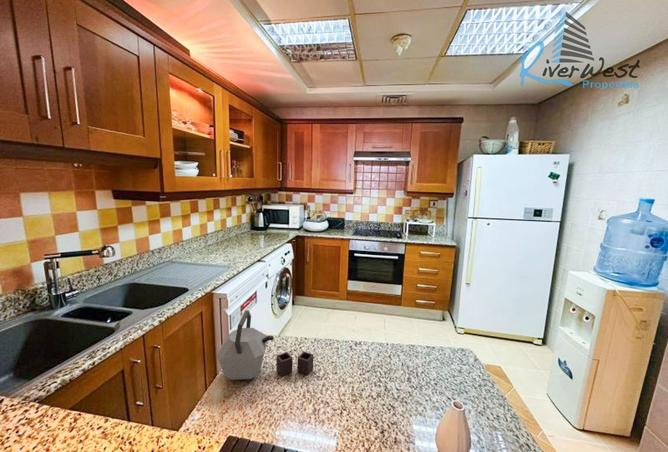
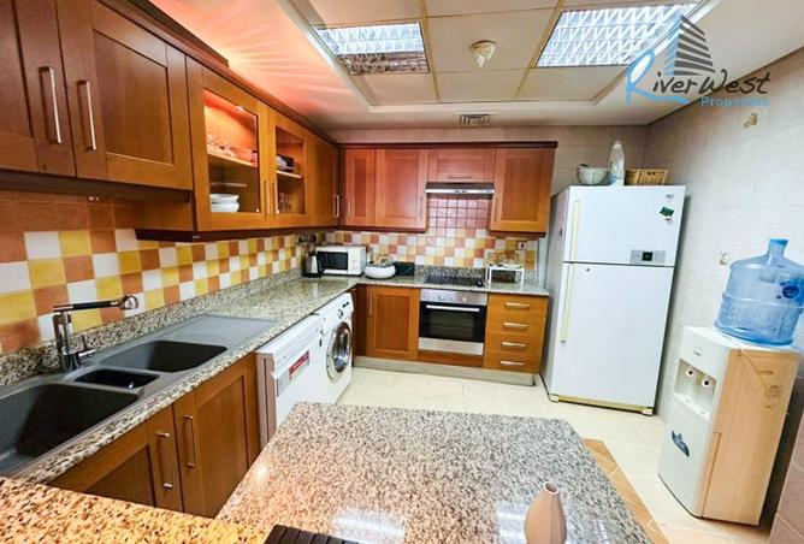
- kettle (266, 343)
